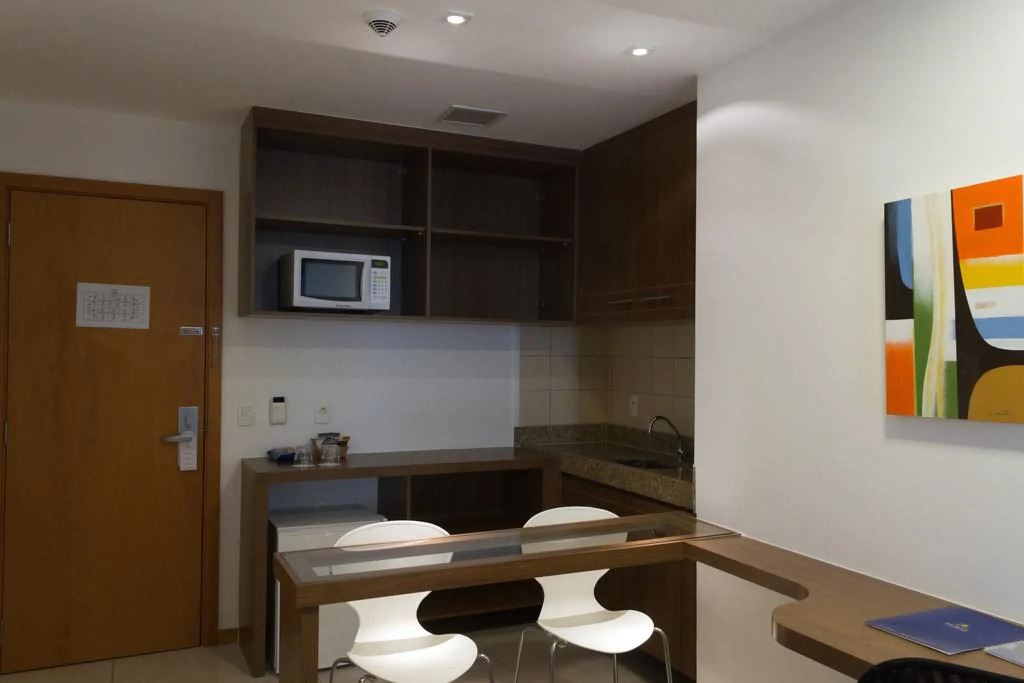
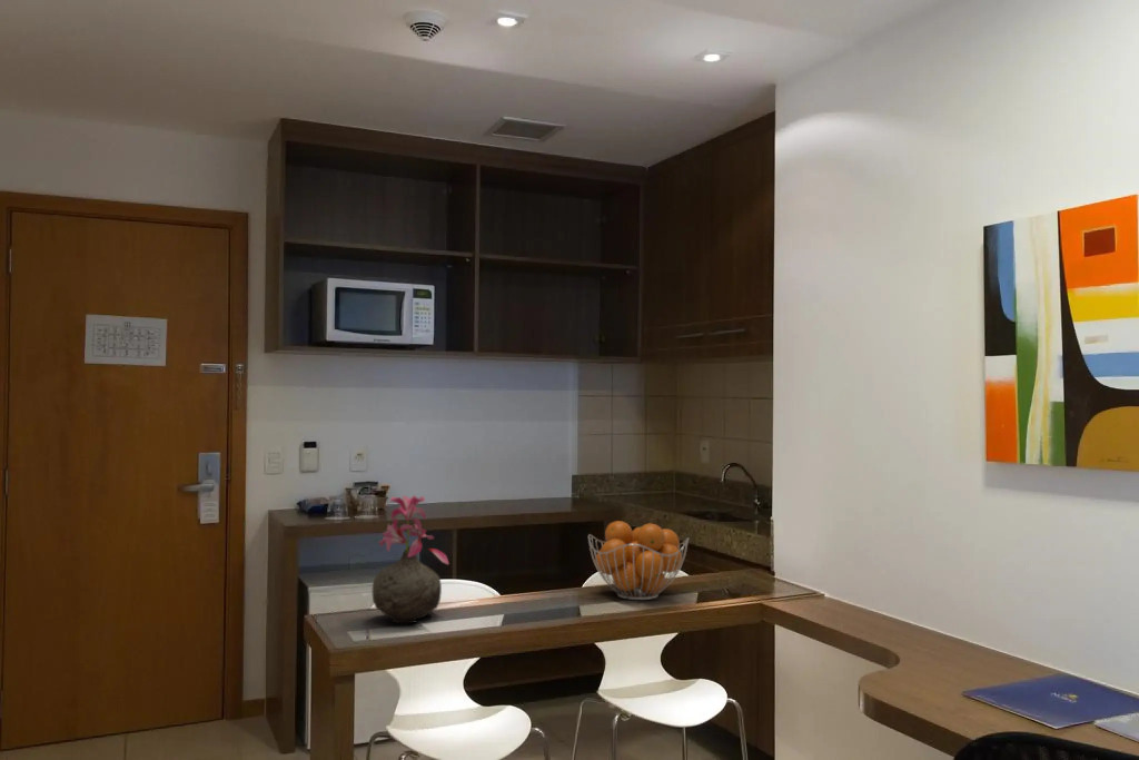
+ vase (409, 557)
+ fruit basket (637, 559)
